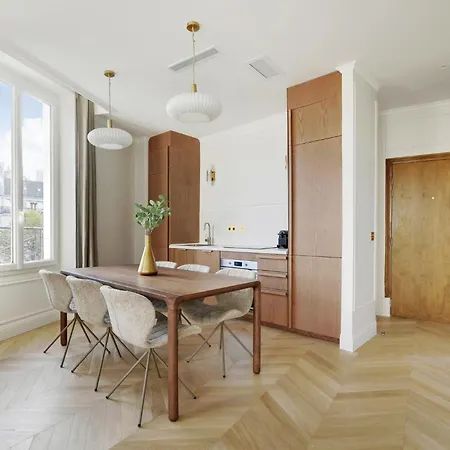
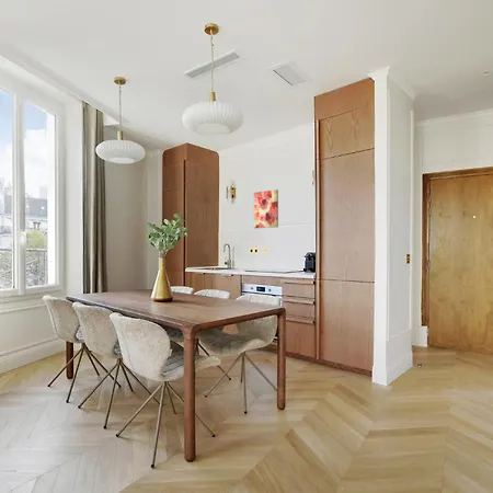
+ wall art (265, 209)
